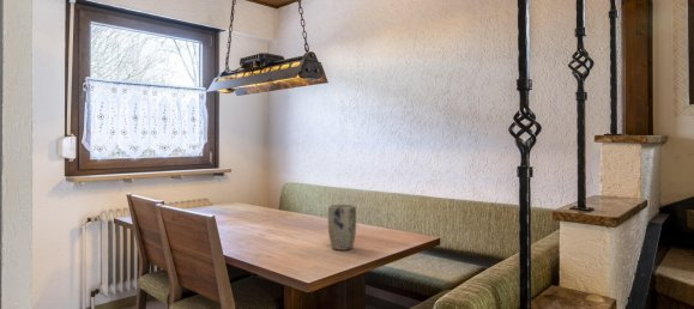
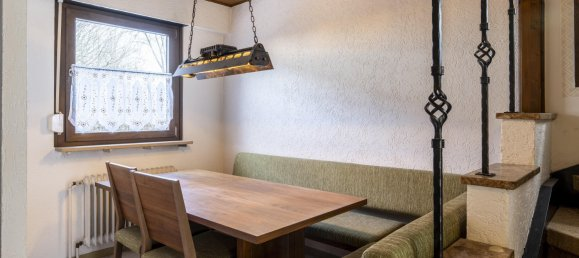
- plant pot (342, 226)
